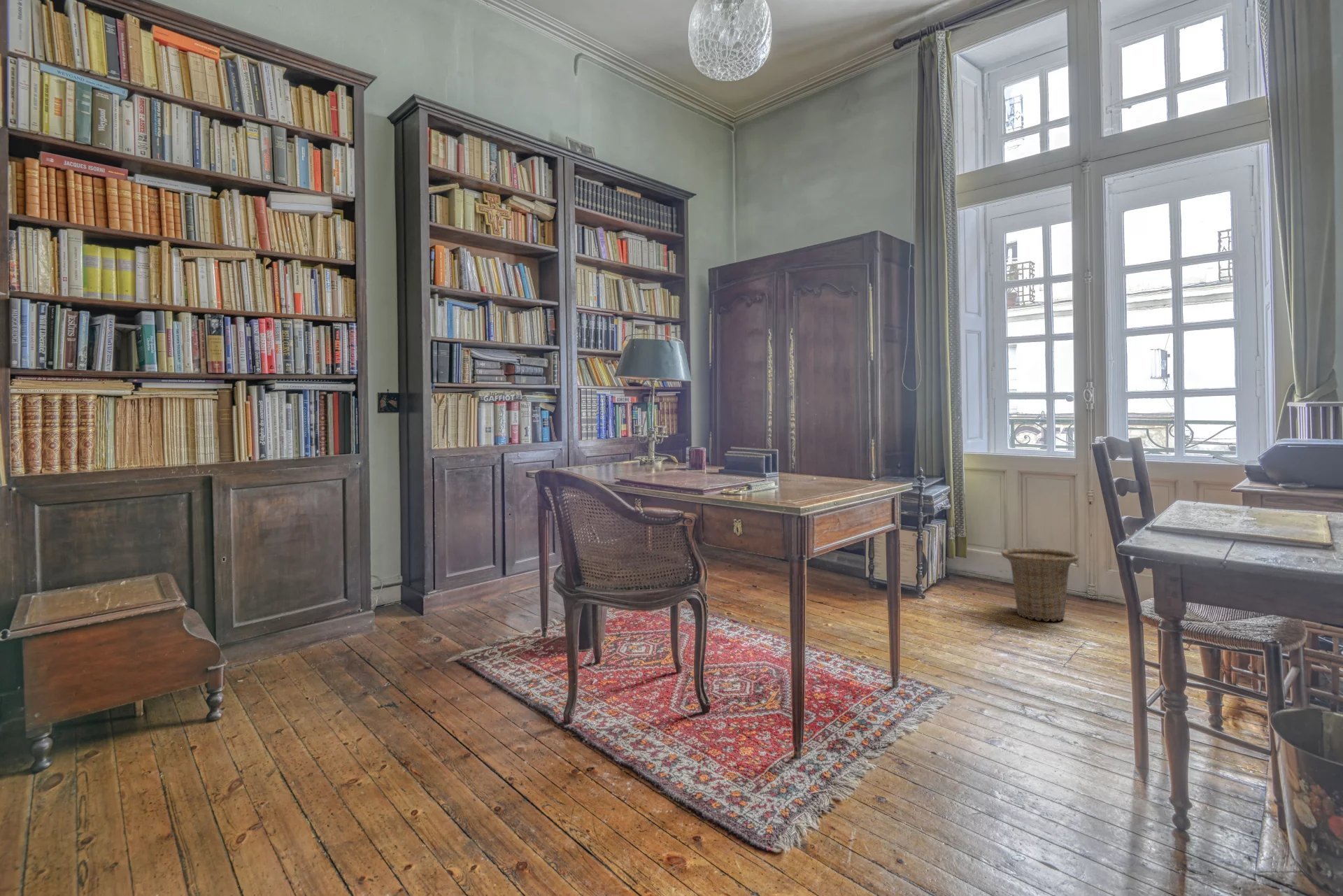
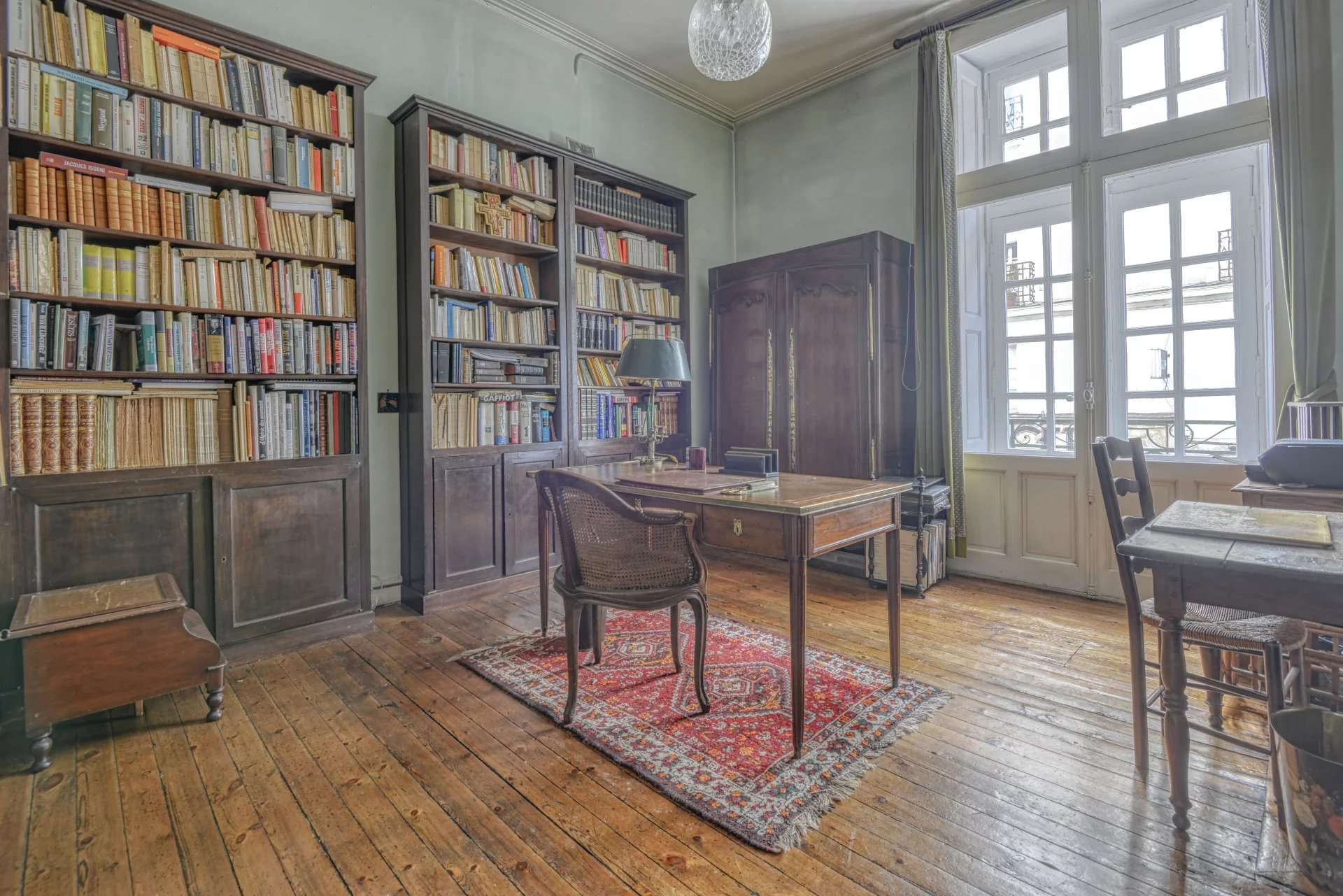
- basket (1039, 584)
